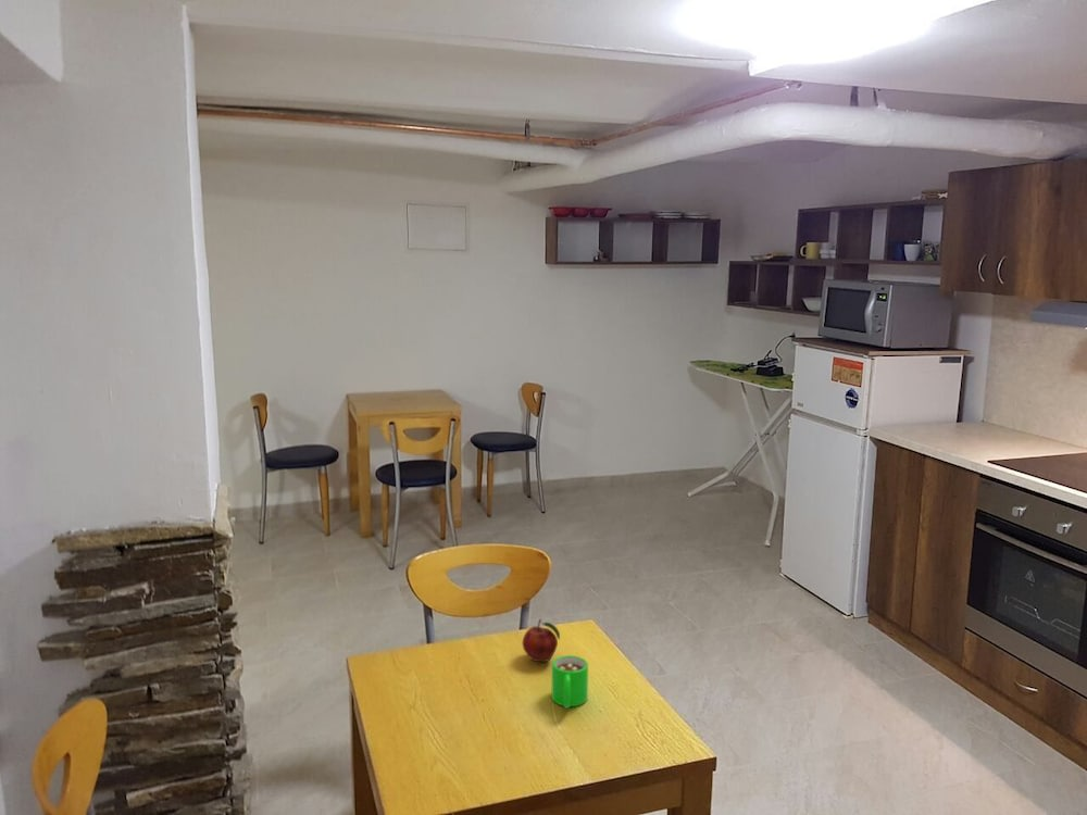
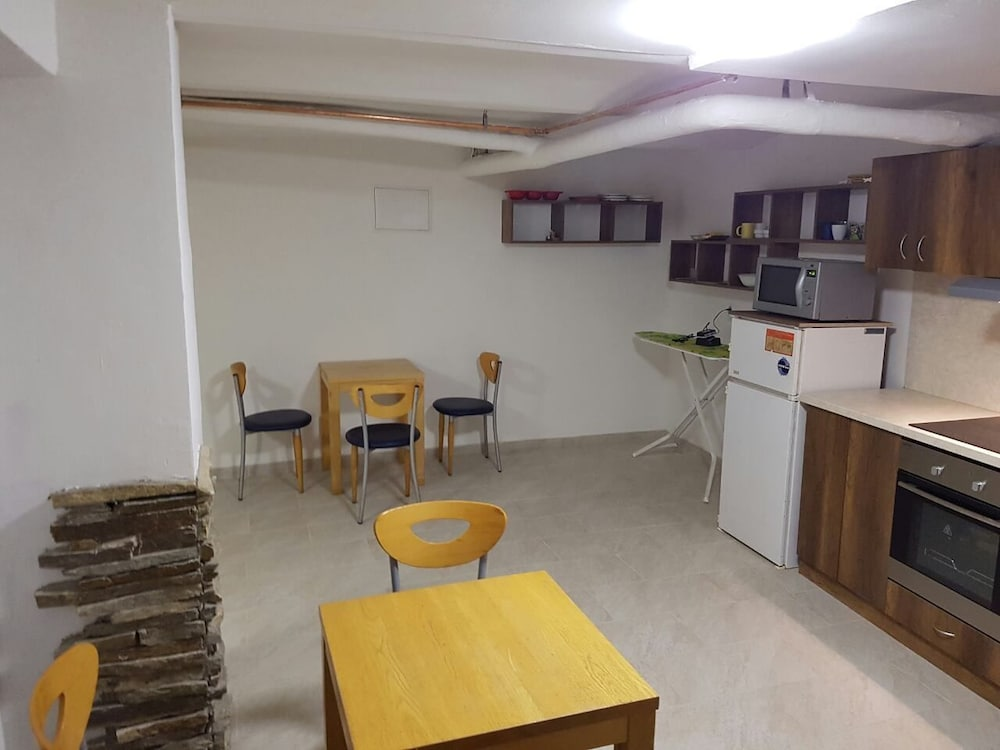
- mug (569, 685)
- fruit (541, 640)
